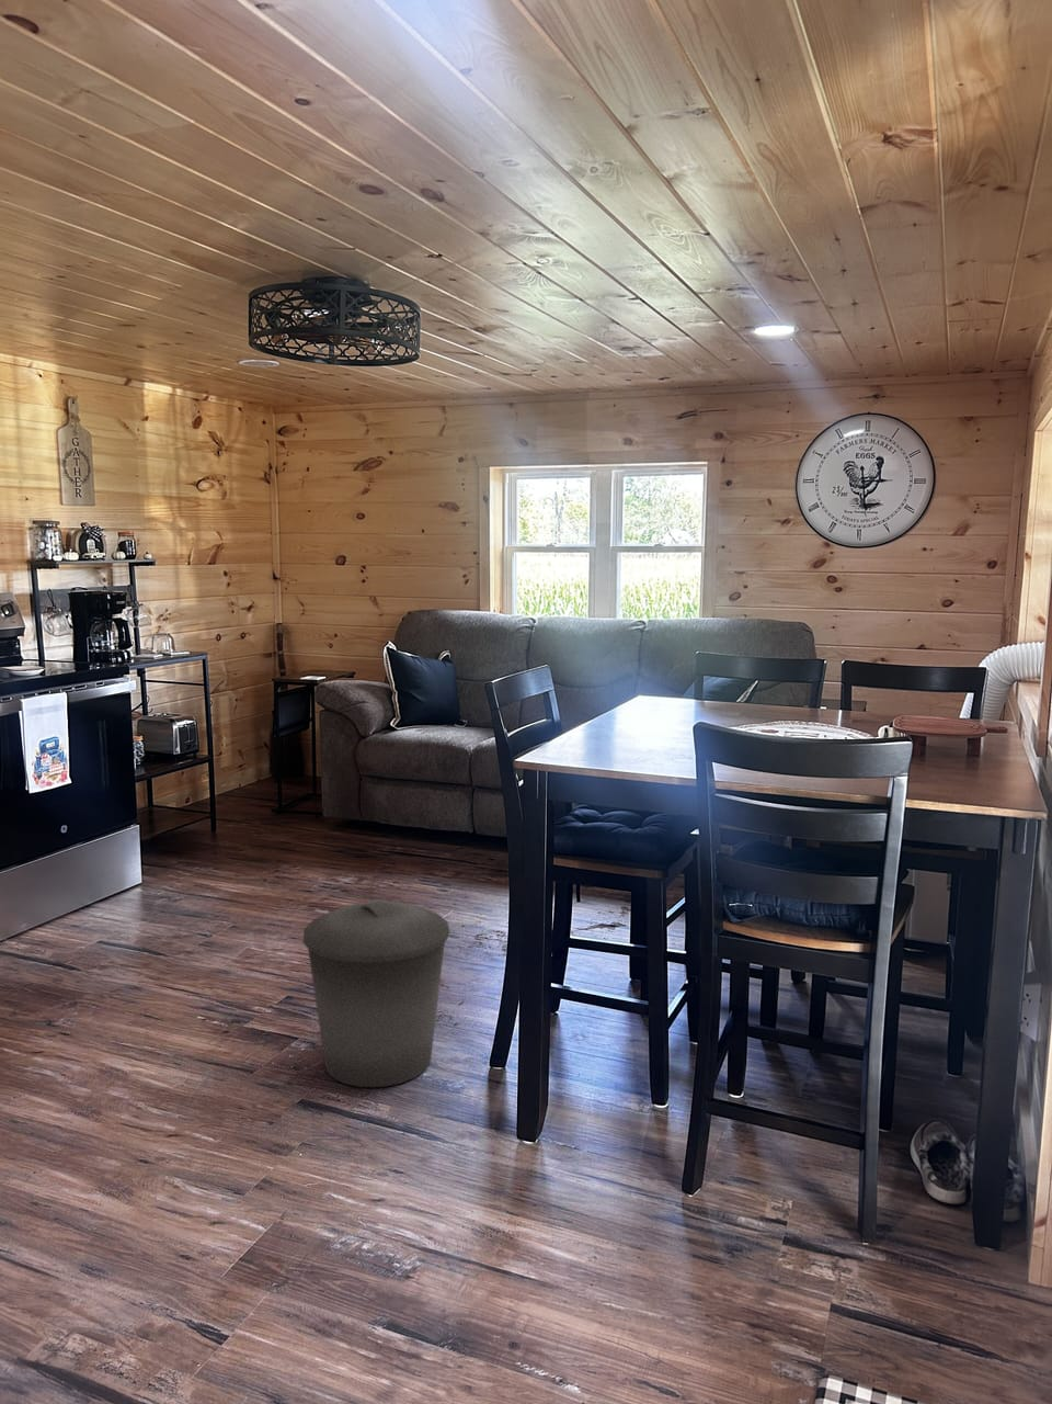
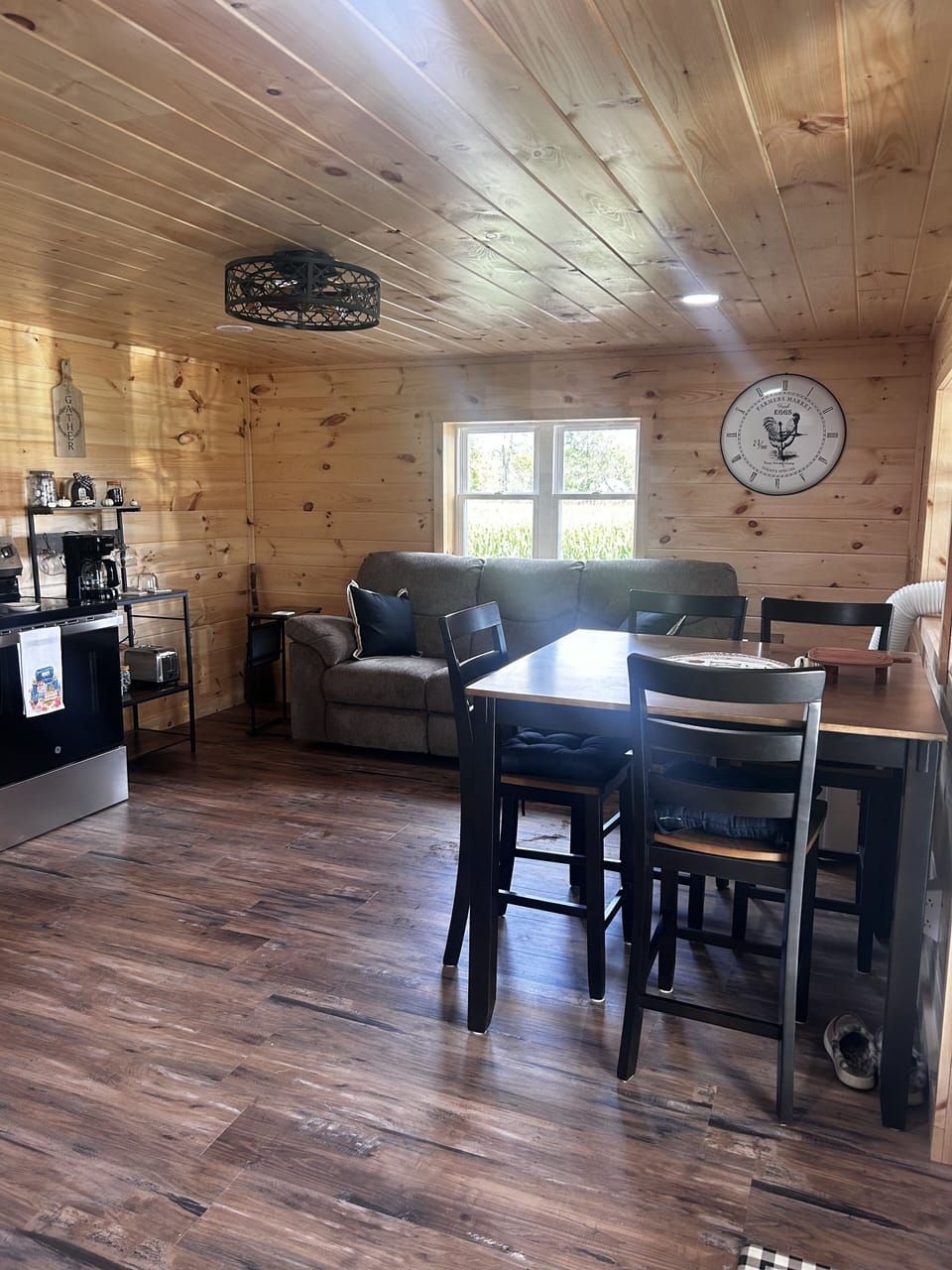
- trash can (377, 983)
